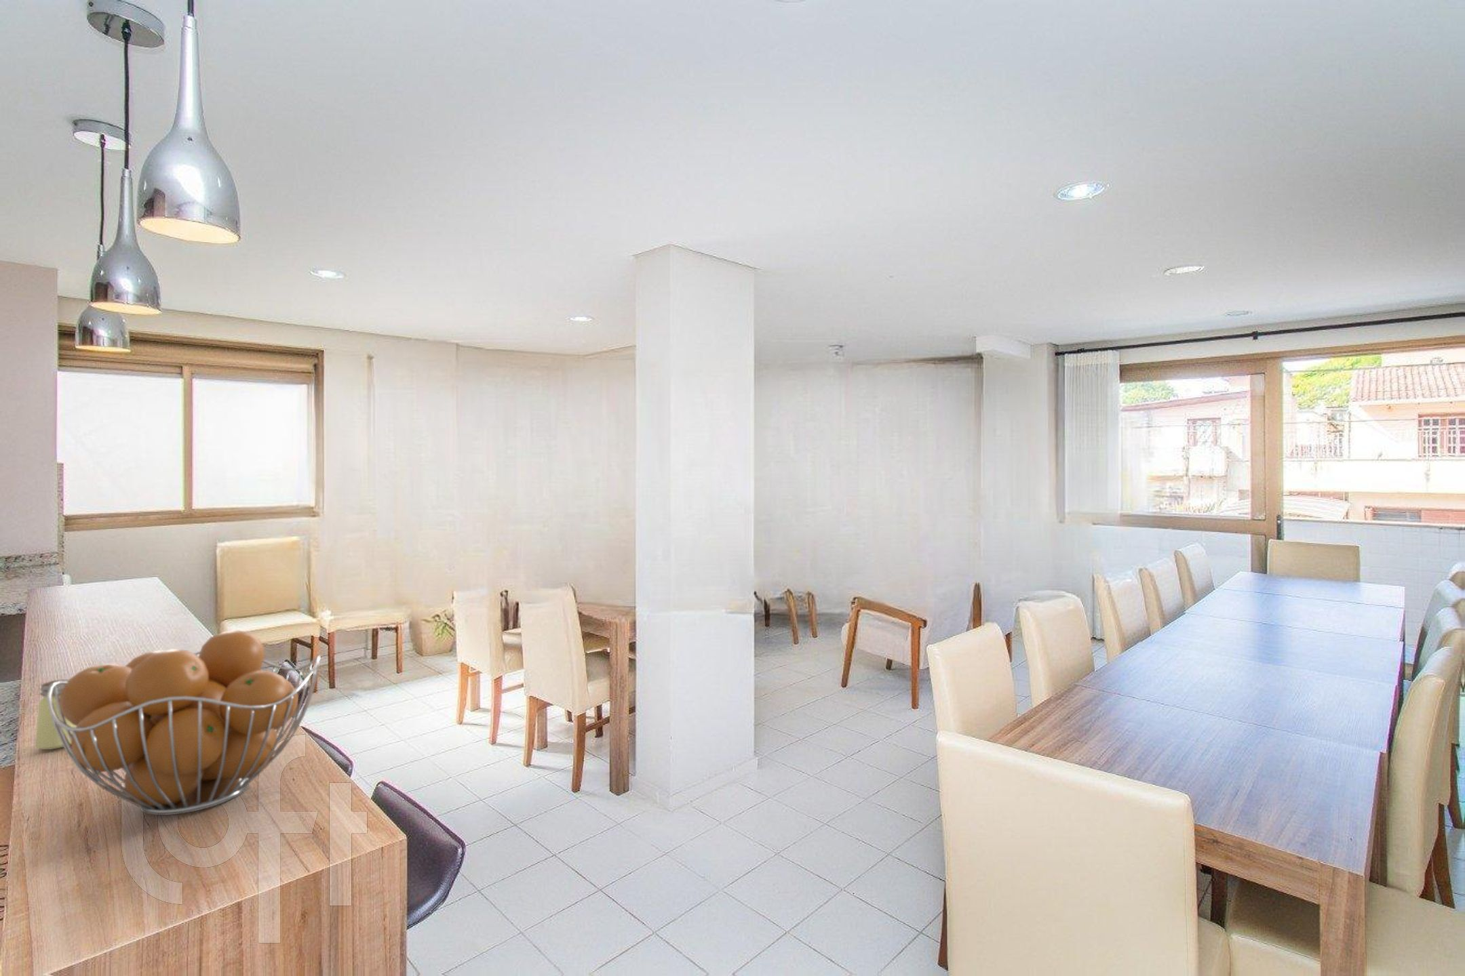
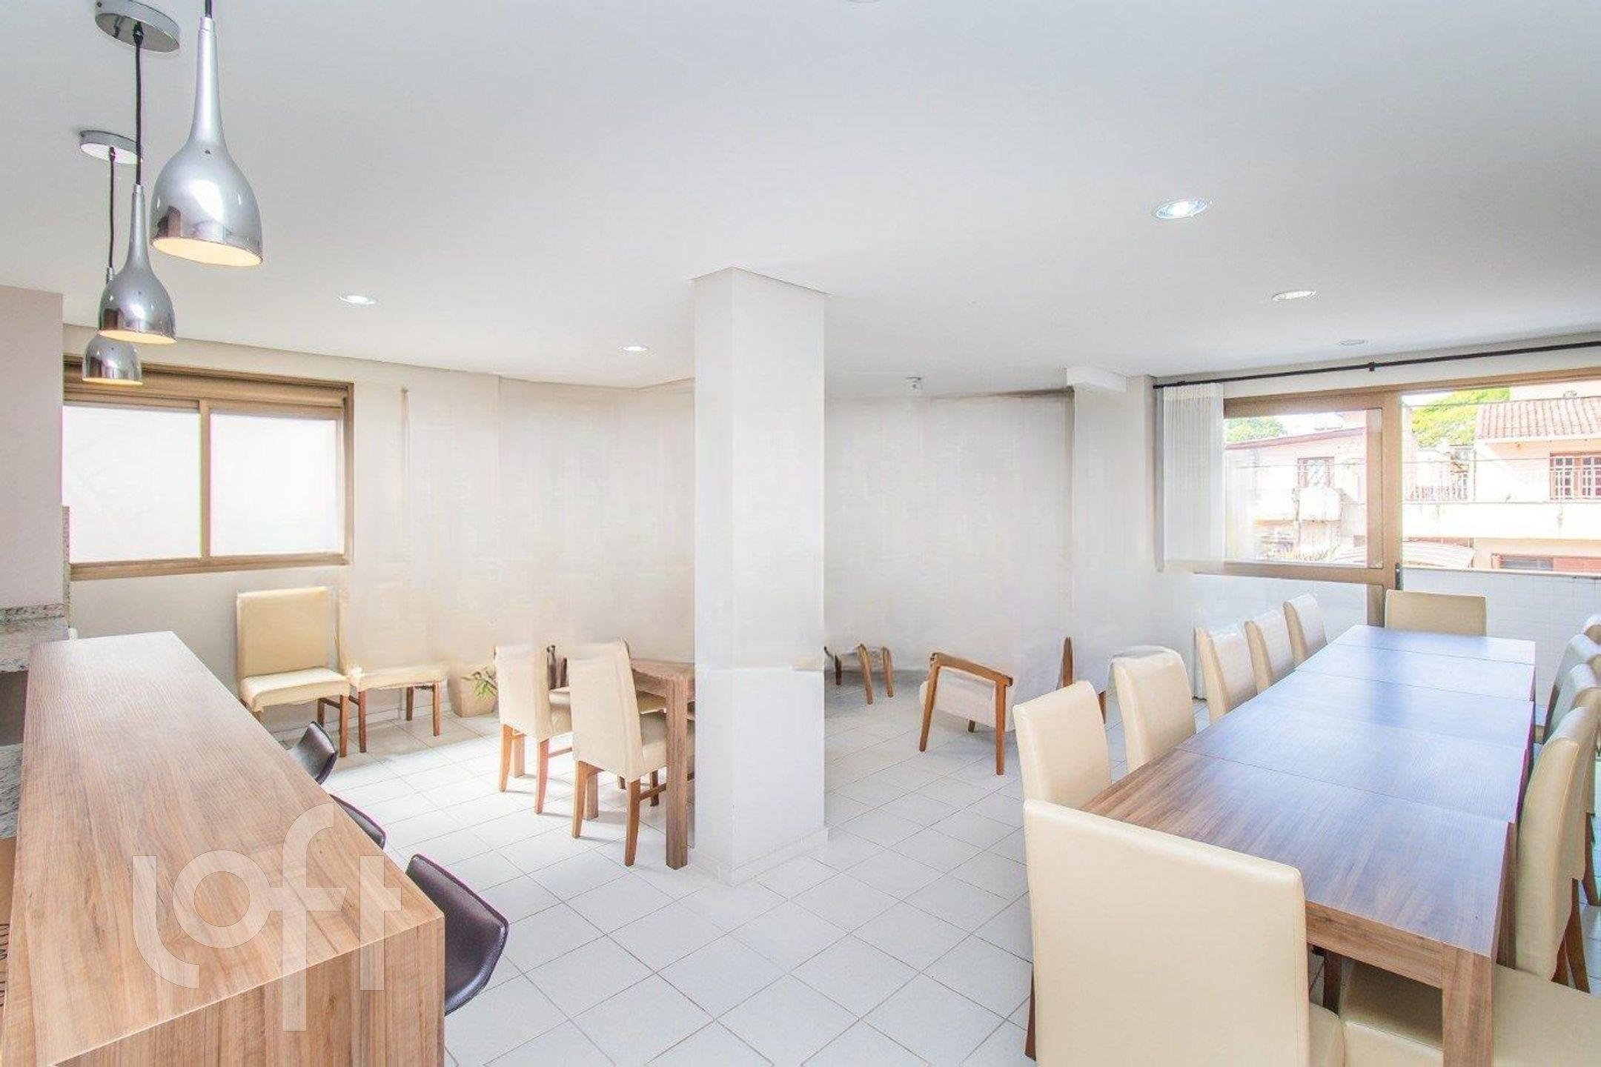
- fruit basket (196, 717)
- saltshaker (58, 712)
